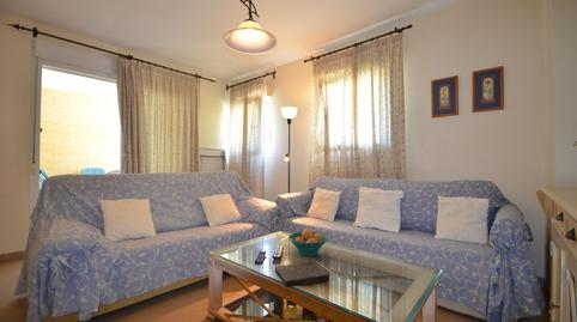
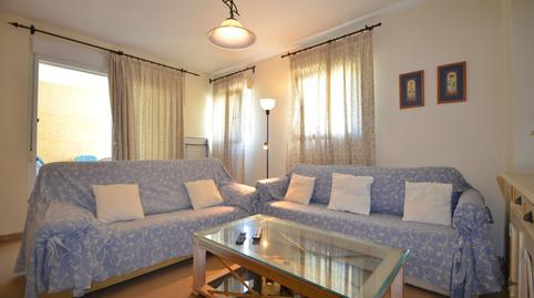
- book (300, 272)
- fruit bowl (308, 241)
